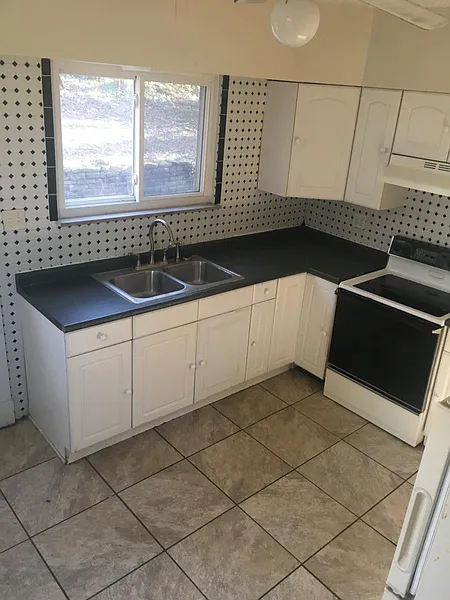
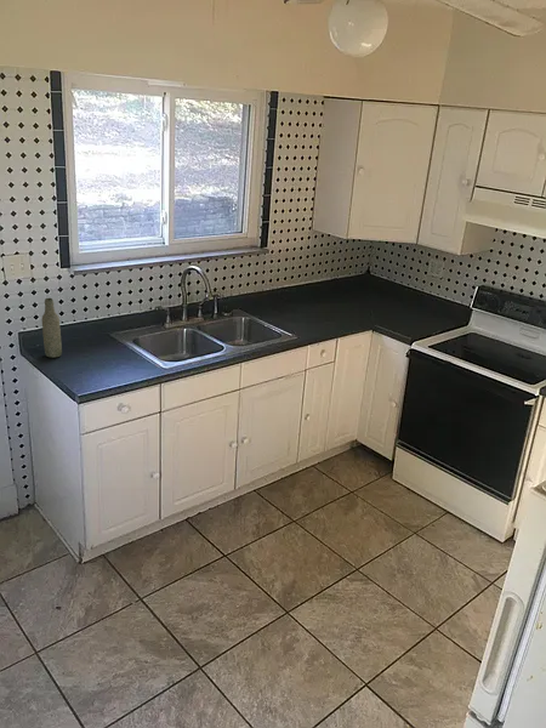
+ bottle (51, 326)
